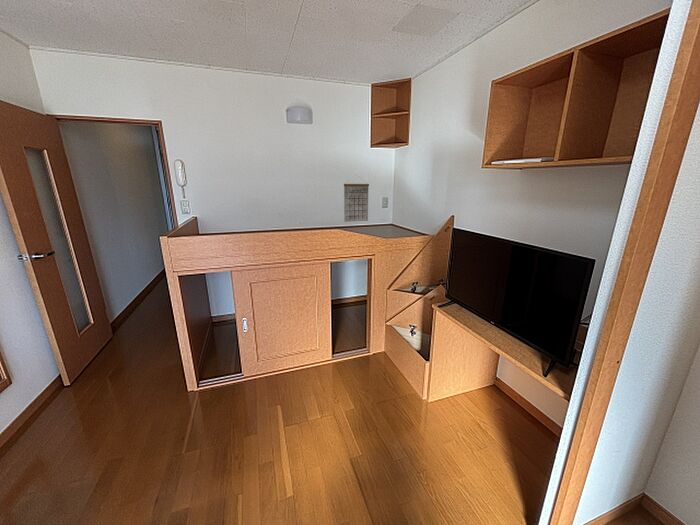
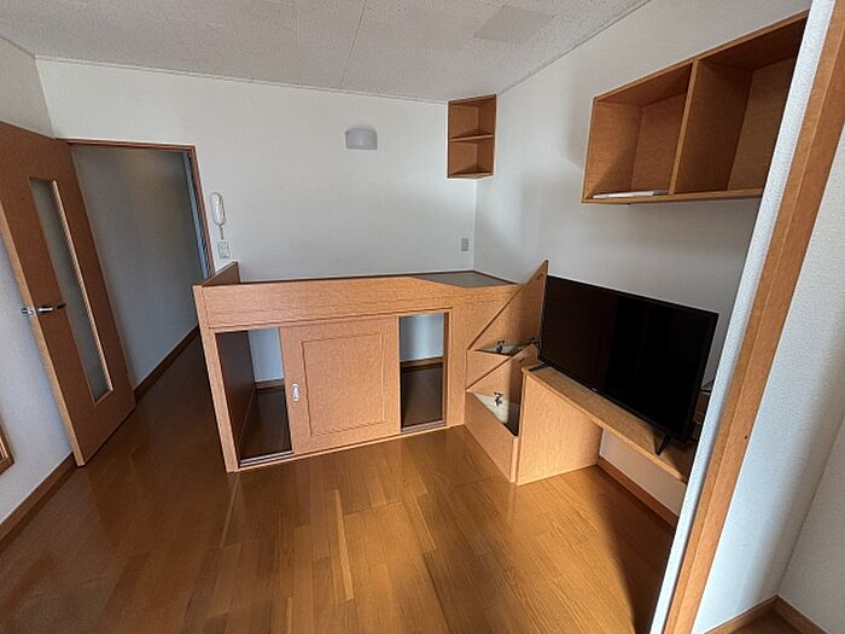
- calendar (356, 198)
